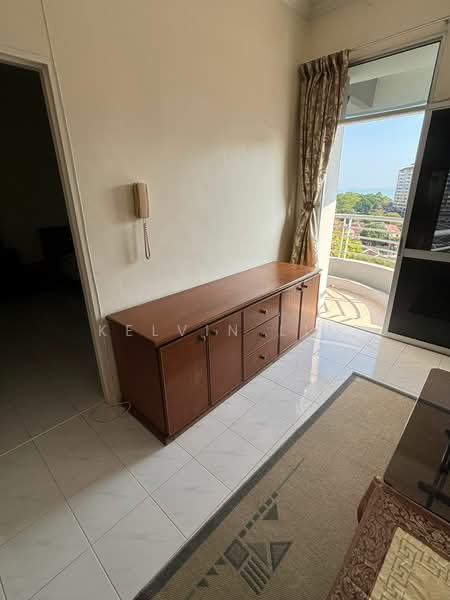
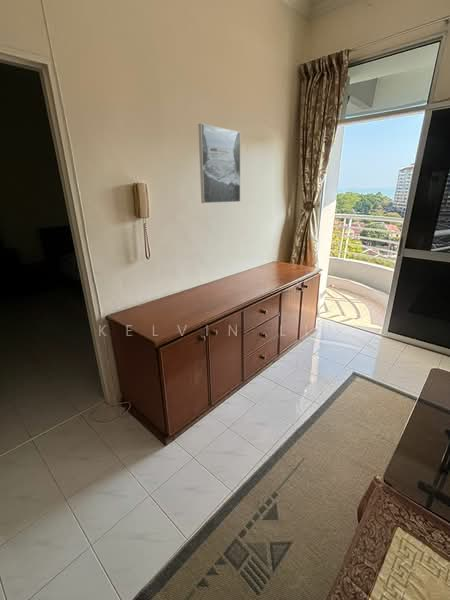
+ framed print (221, 166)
